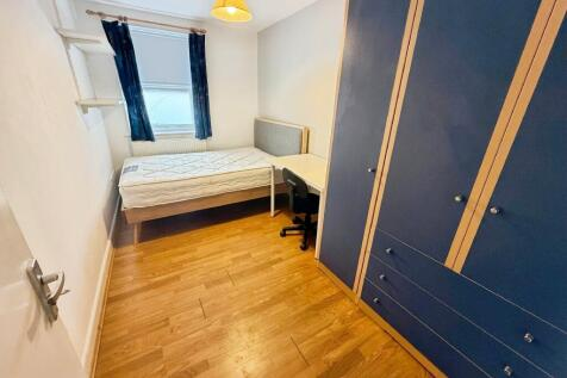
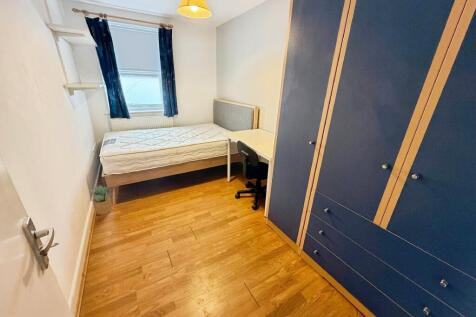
+ potted plant (101, 200)
